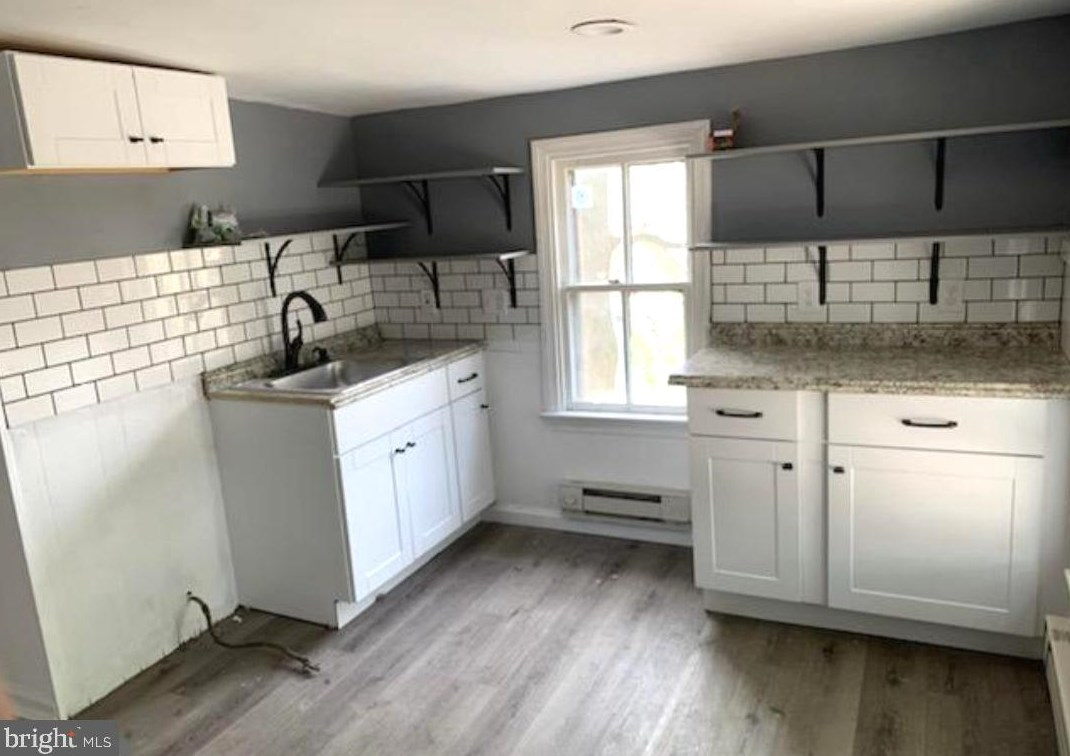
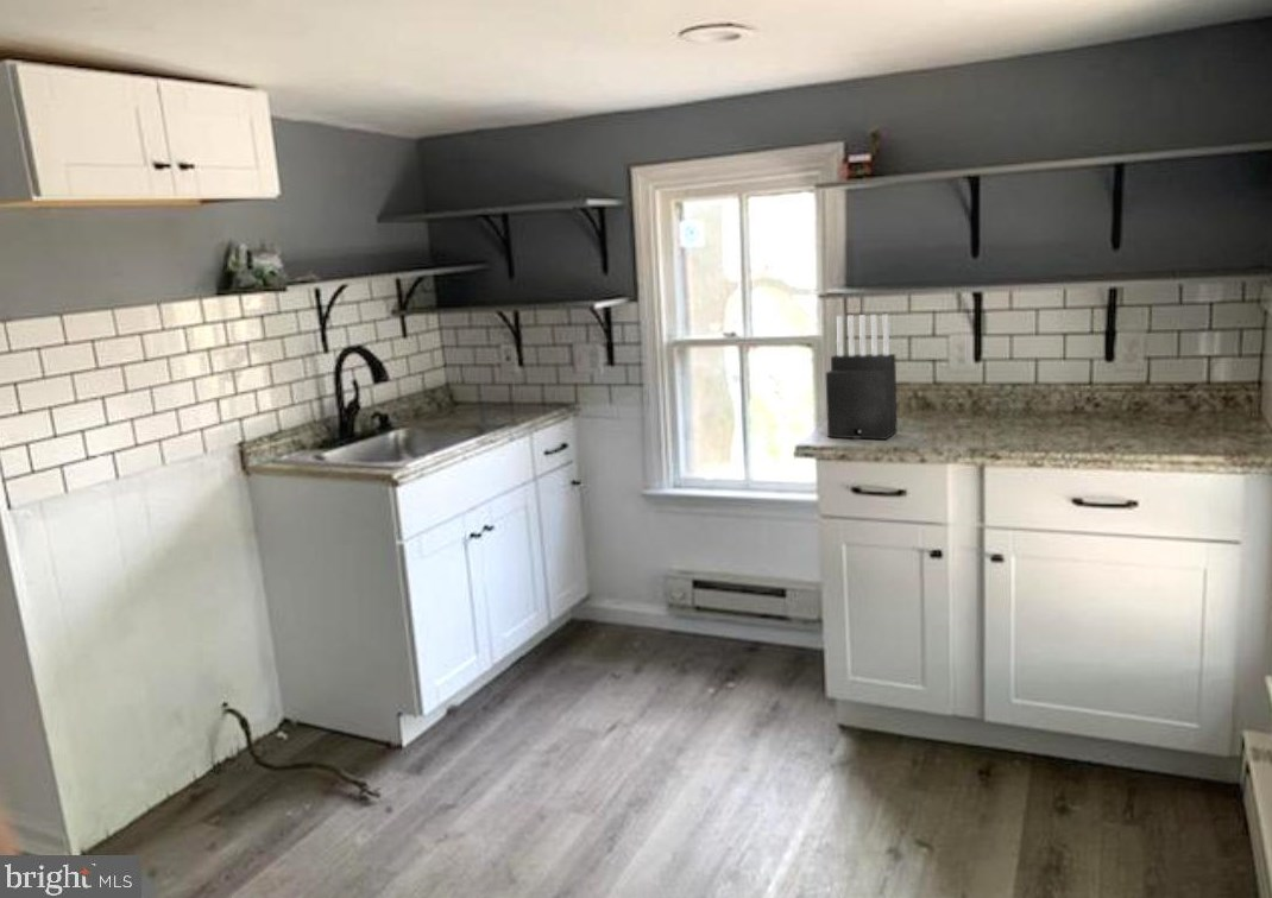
+ knife block (859, 377)
